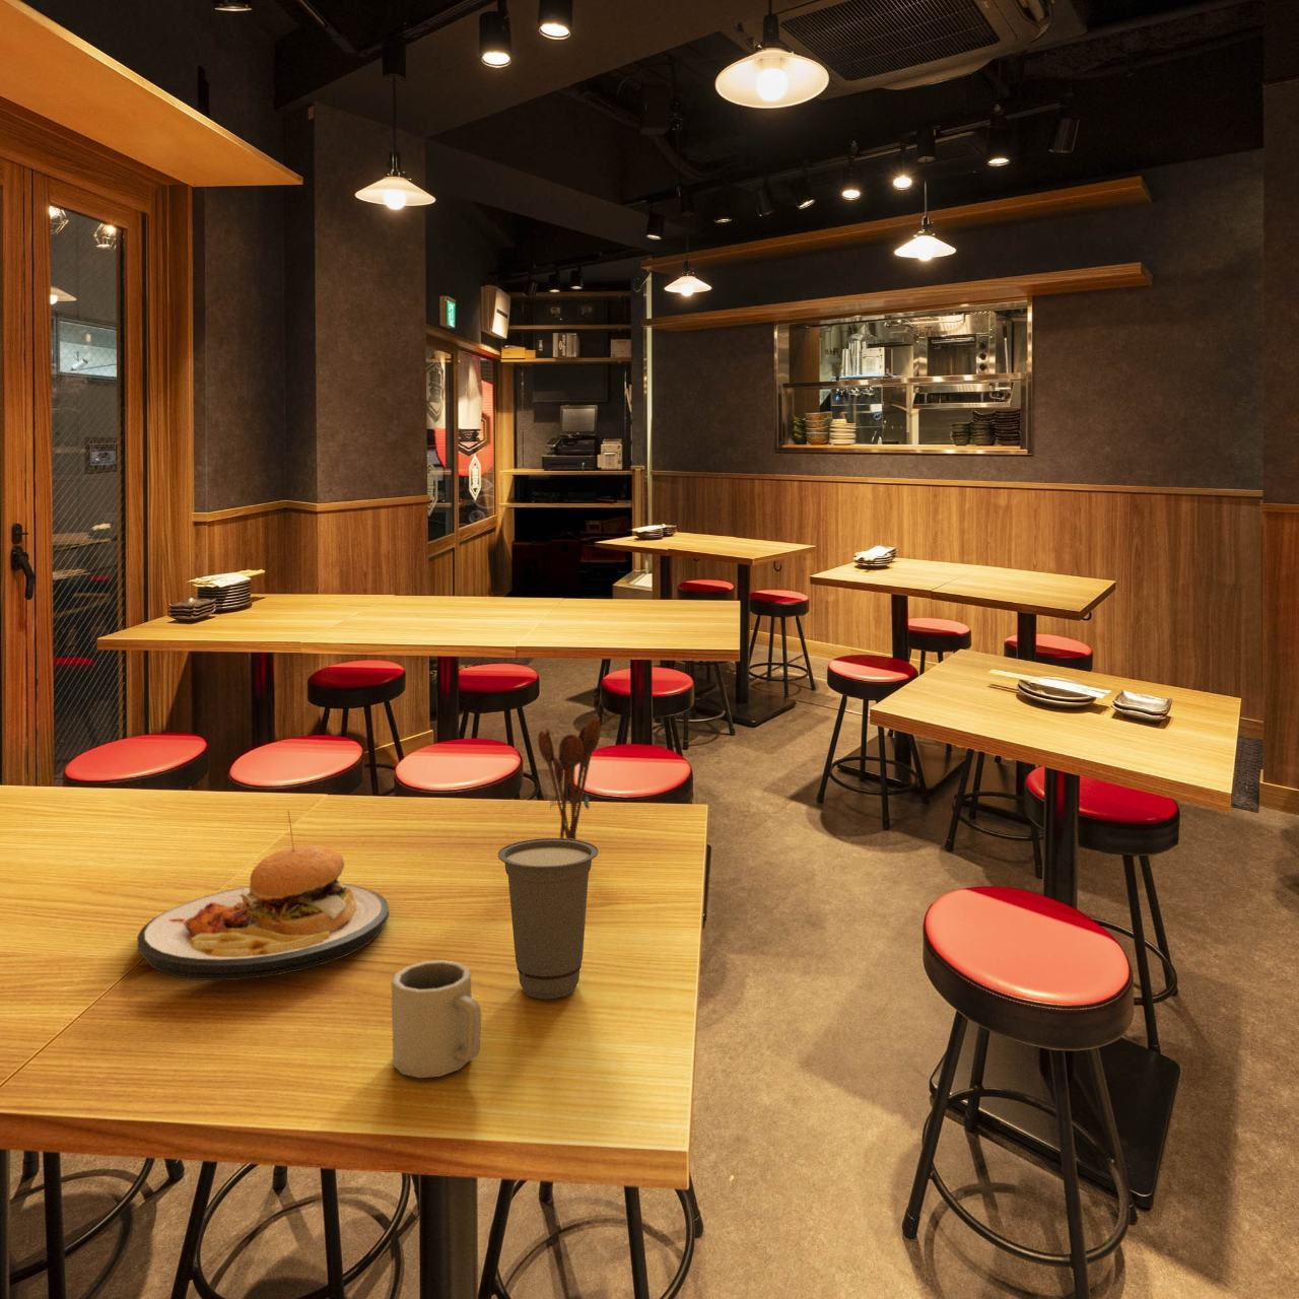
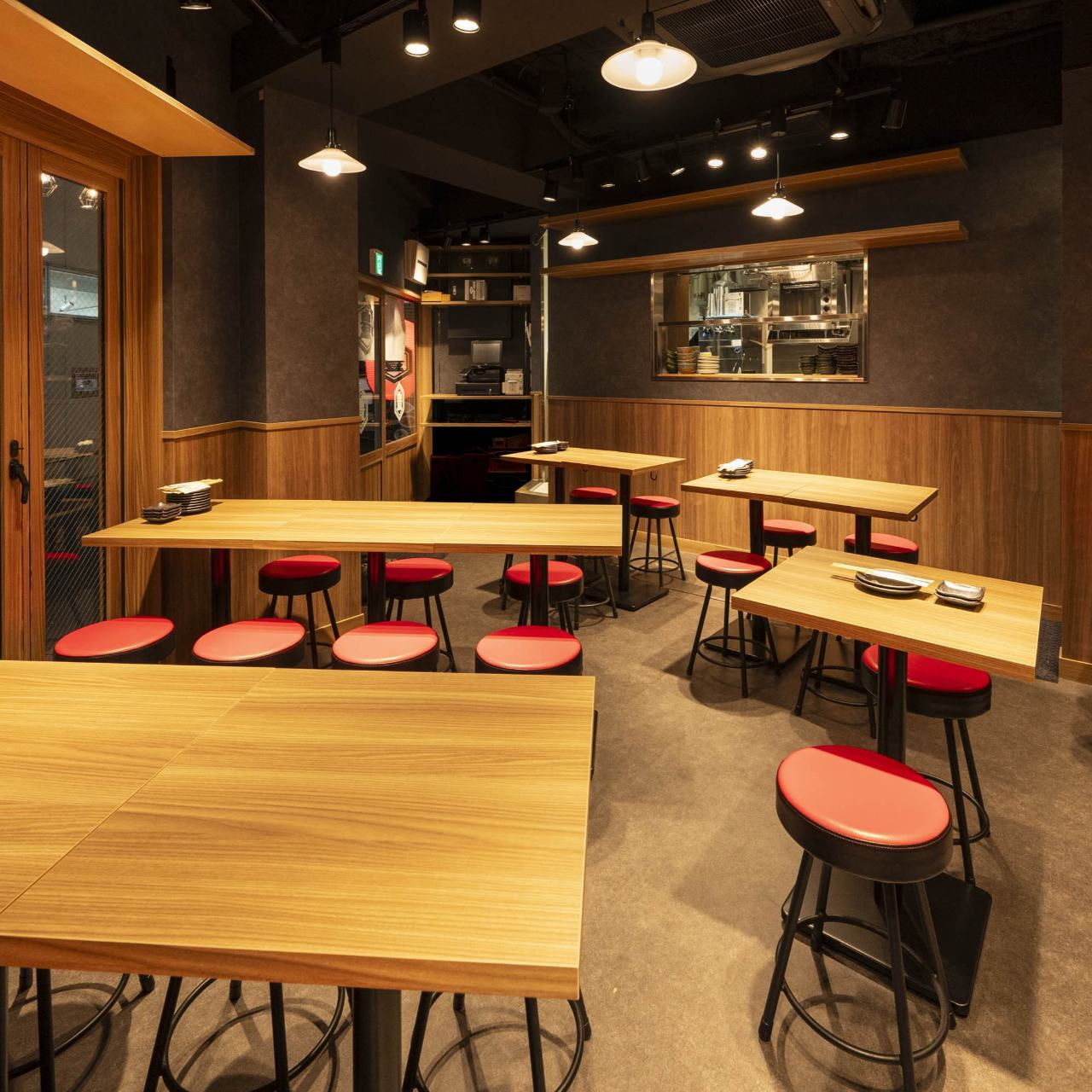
- cup (548, 920)
- cup (440, 1019)
- plate (266, 876)
- utensil holder (572, 782)
